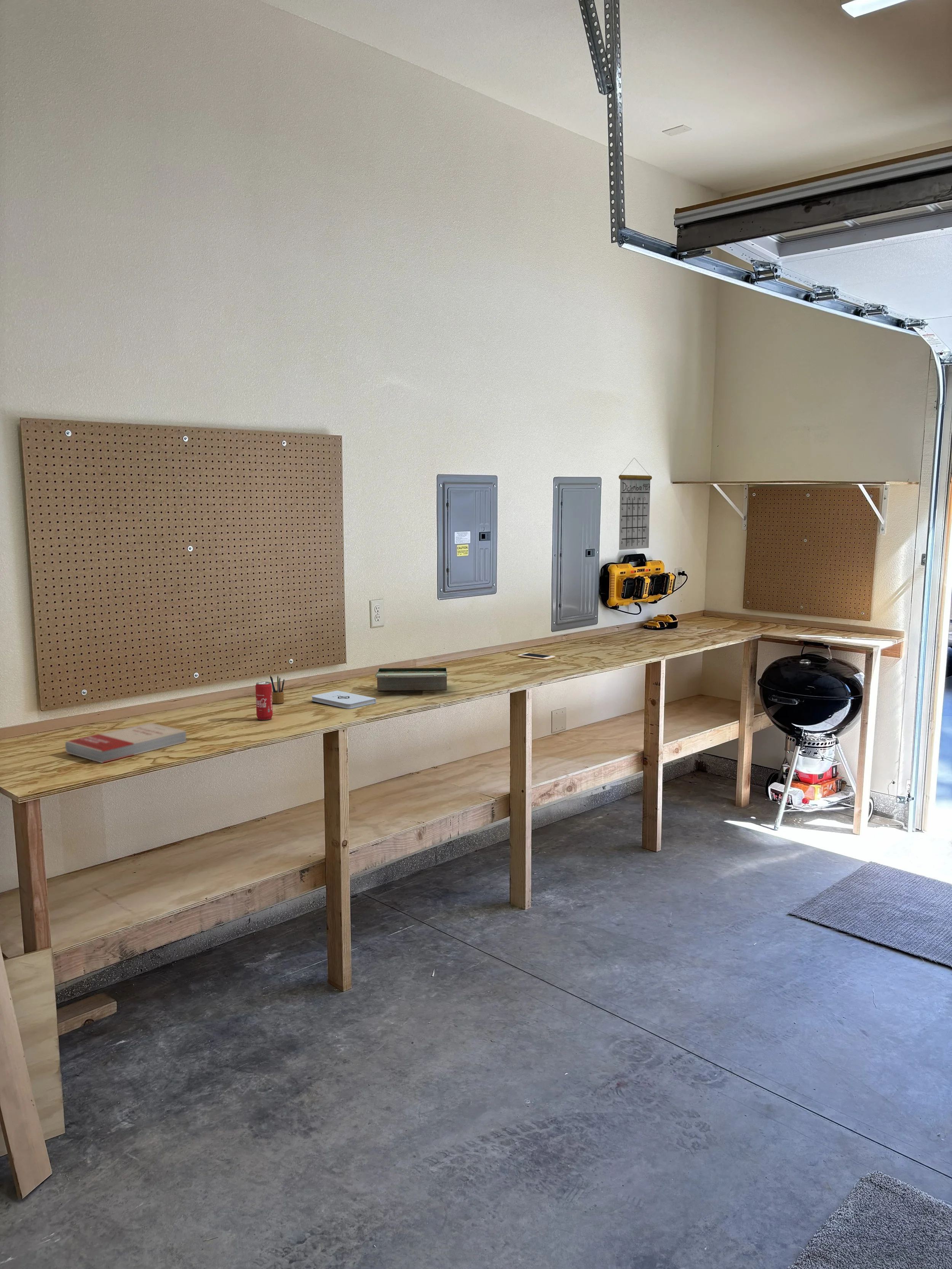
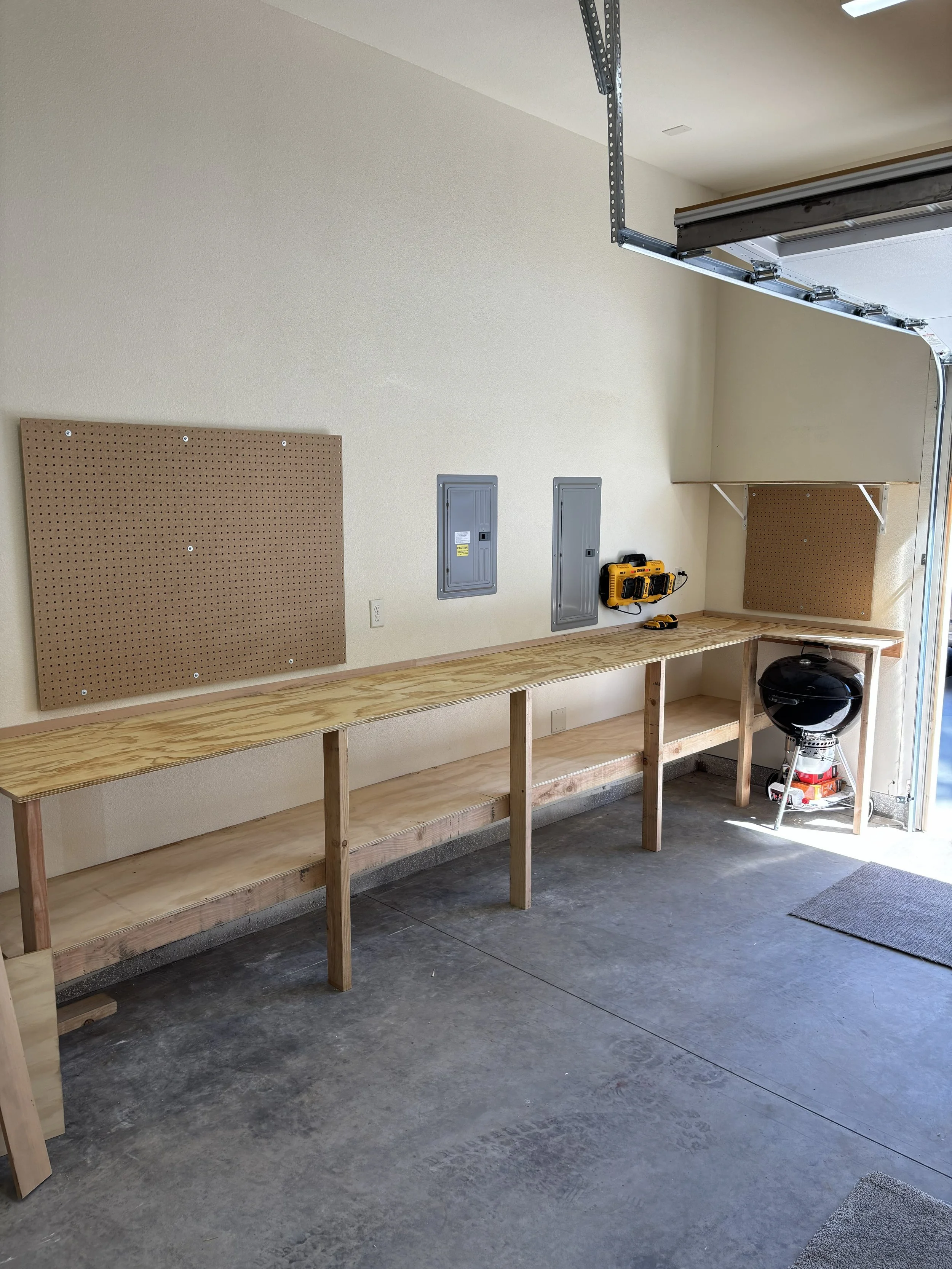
- cell phone (536, 656)
- notepad (343, 699)
- beverage can (264, 701)
- calendar (635, 503)
- toolbox (412, 680)
- pencil box (278, 689)
- book (127, 741)
